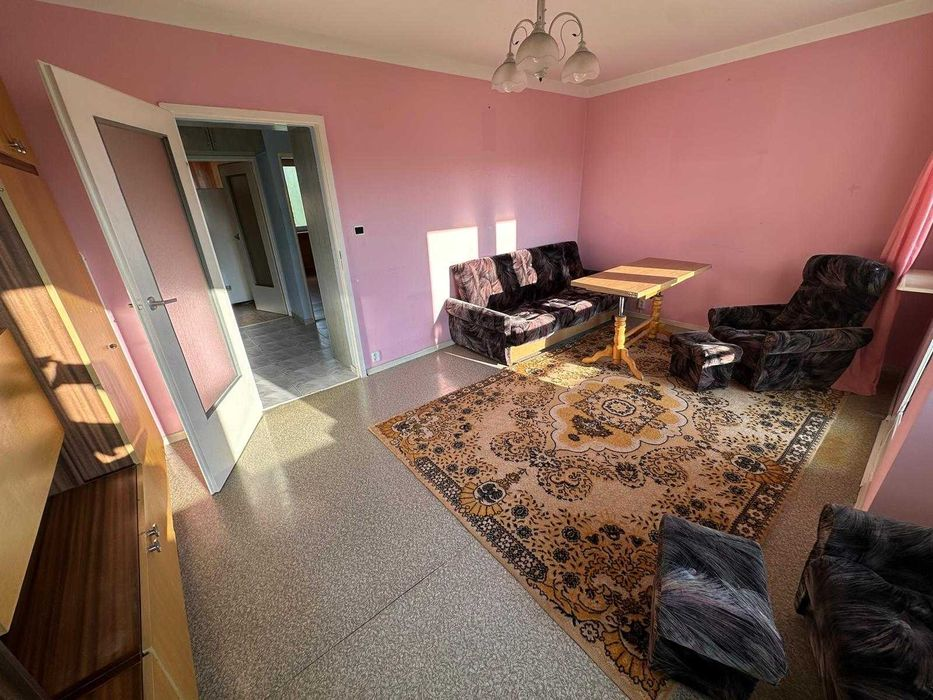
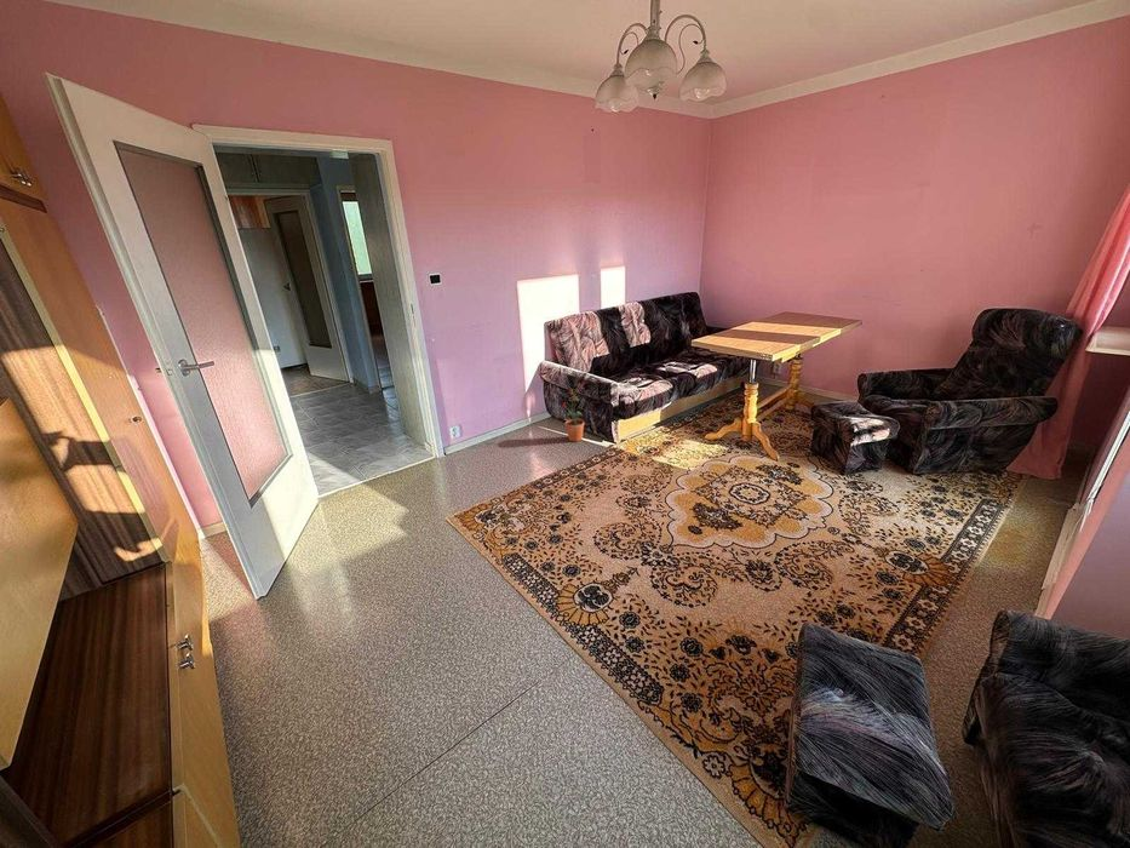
+ potted plant (572, 412)
